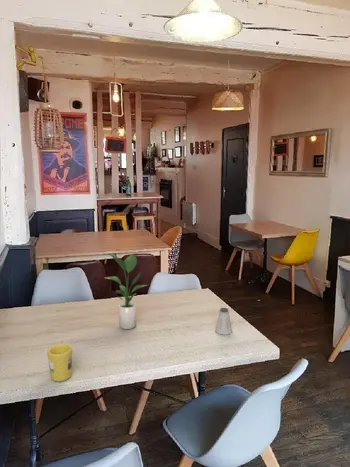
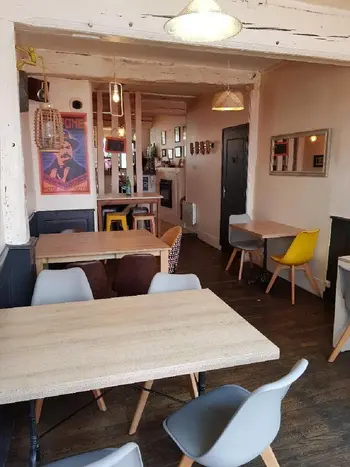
- potted plant (129, 289)
- mug (60, 359)
- saltshaker (223, 320)
